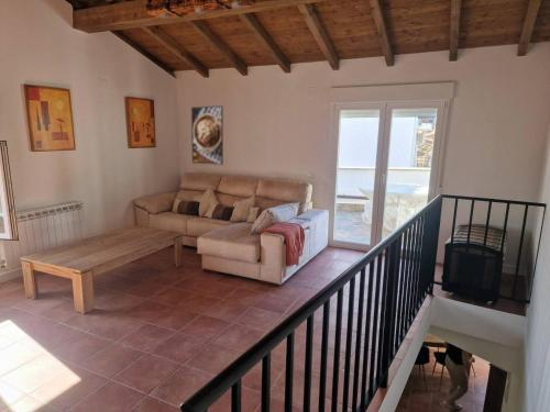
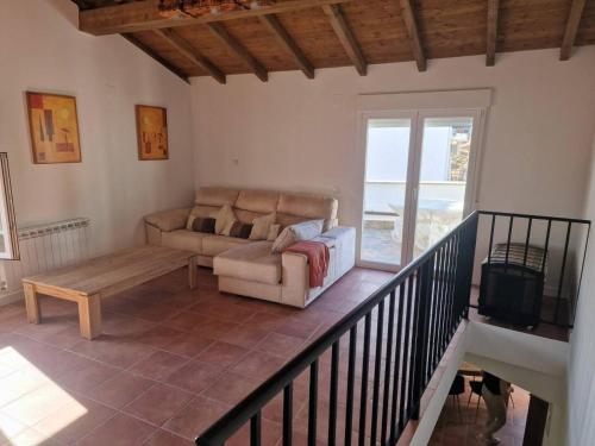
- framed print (207, 135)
